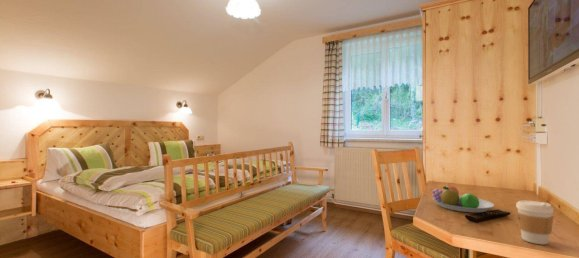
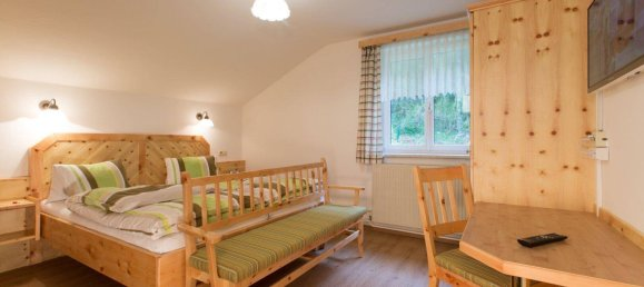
- fruit bowl (461, 196)
- coffee cup (534, 221)
